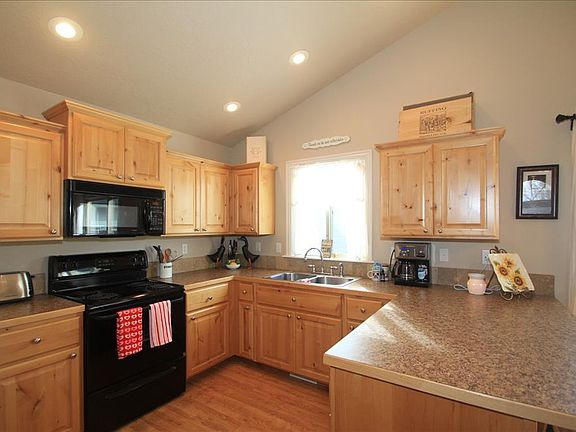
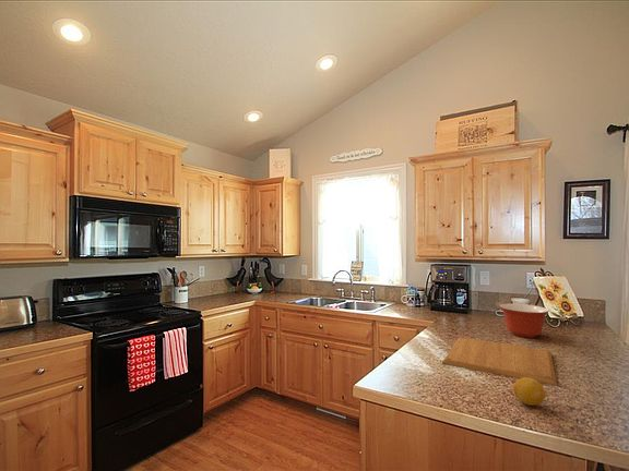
+ mixing bowl (523, 321)
+ fruit (529, 390)
+ chopping board (498, 357)
